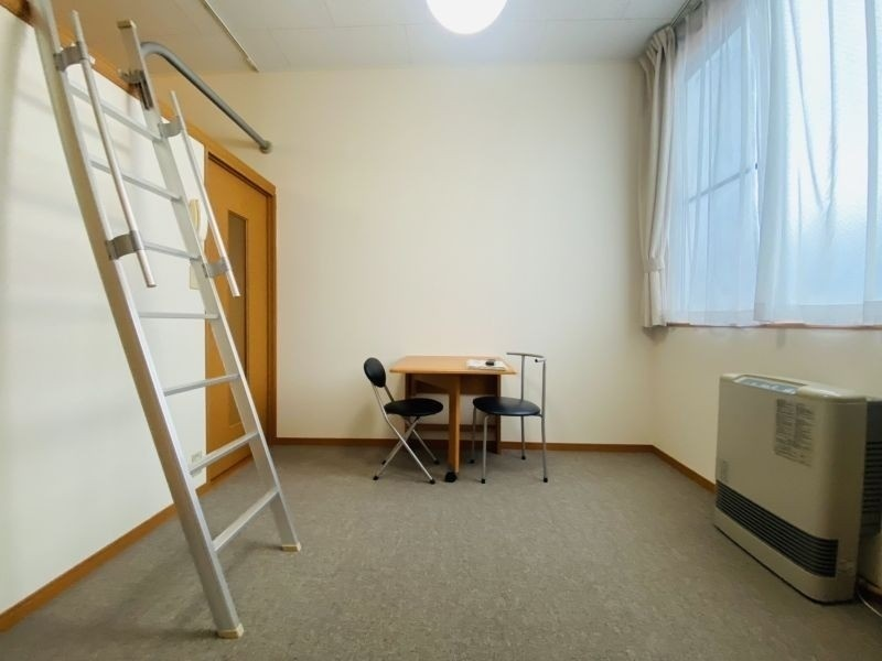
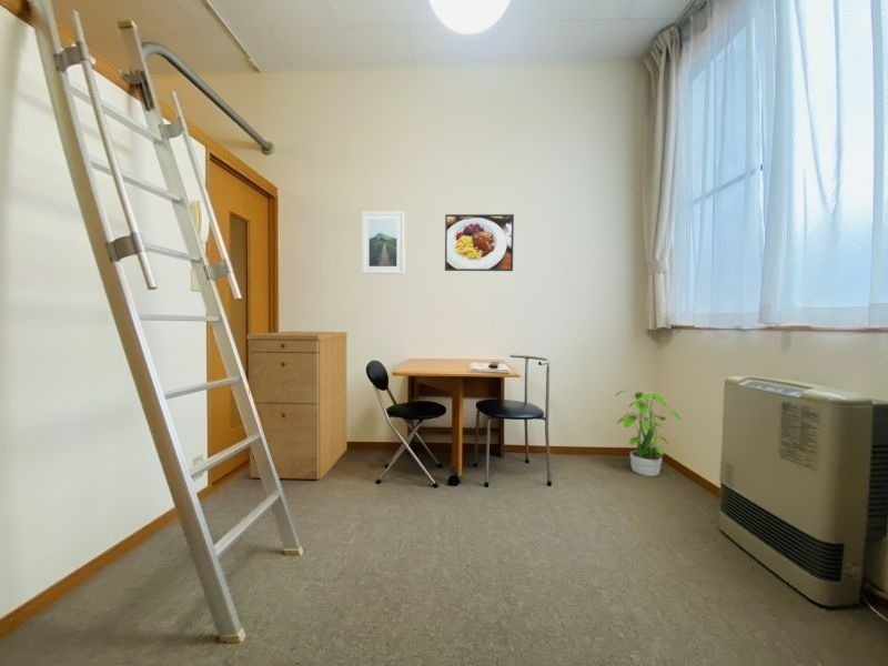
+ filing cabinet (302, 398)
+ potted plant (642, 430)
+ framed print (478, 242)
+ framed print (383, 242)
